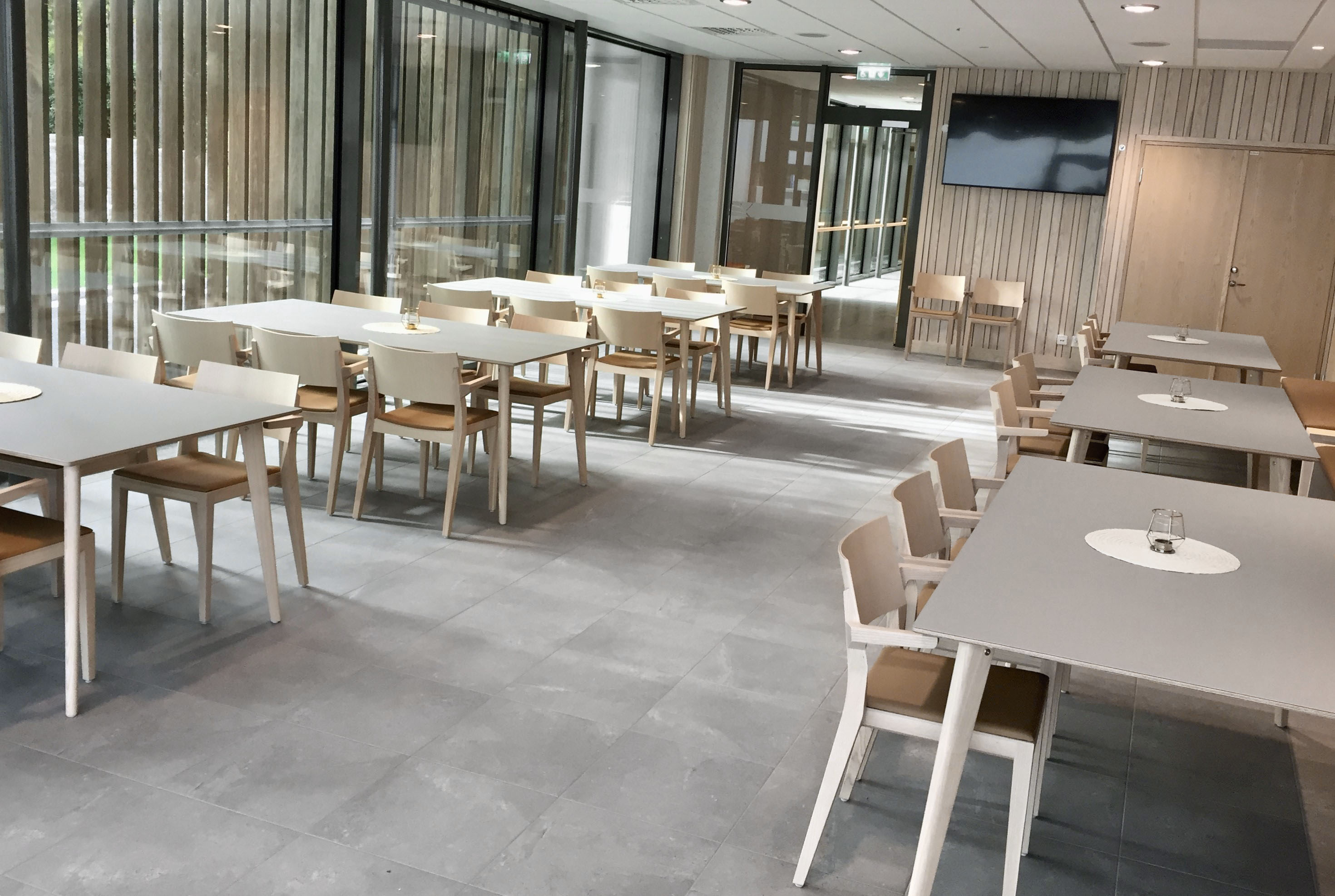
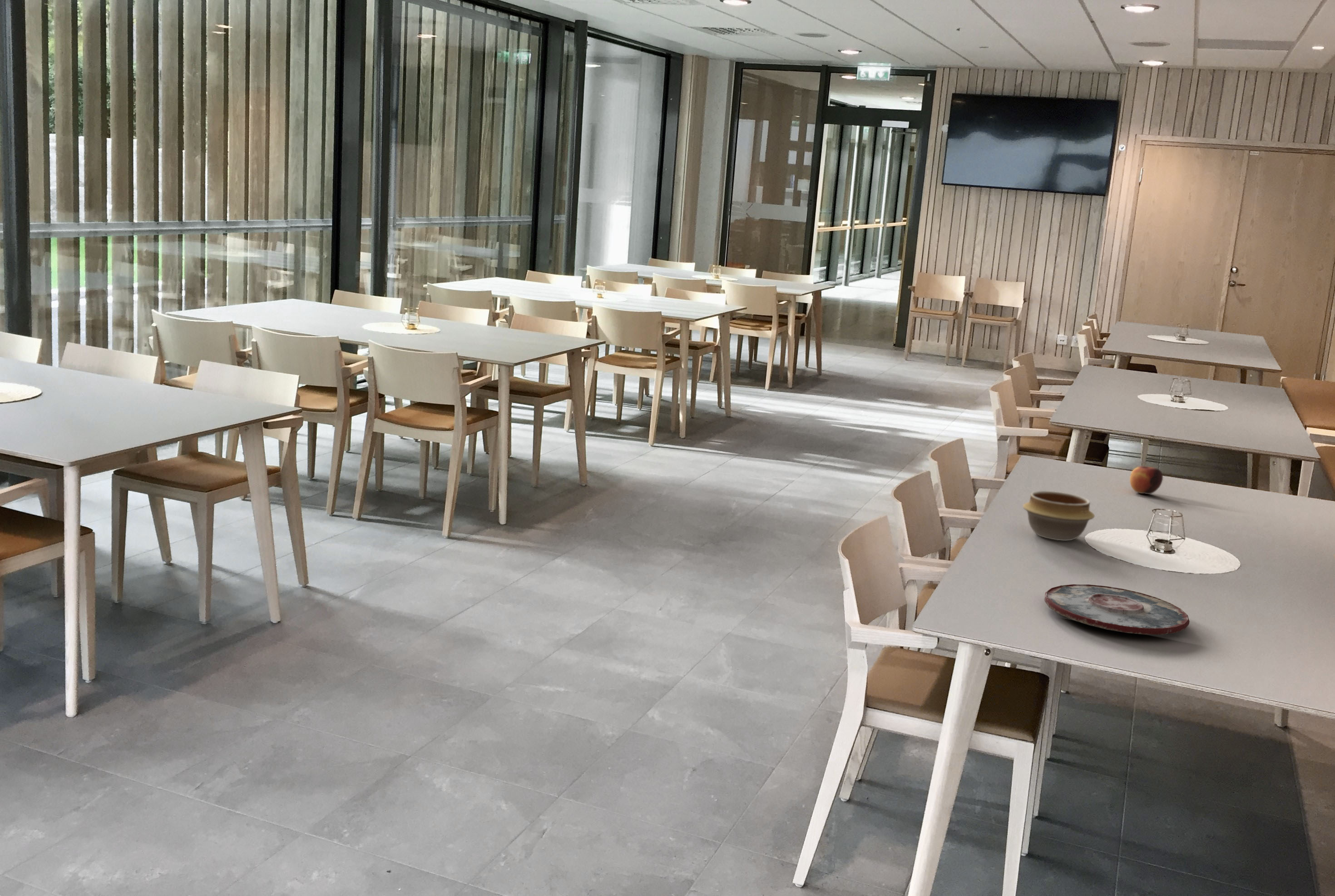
+ plate (1115, 609)
+ apple (1146, 480)
+ bowl (1058, 516)
